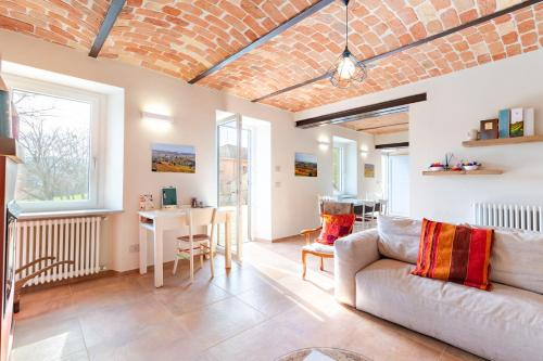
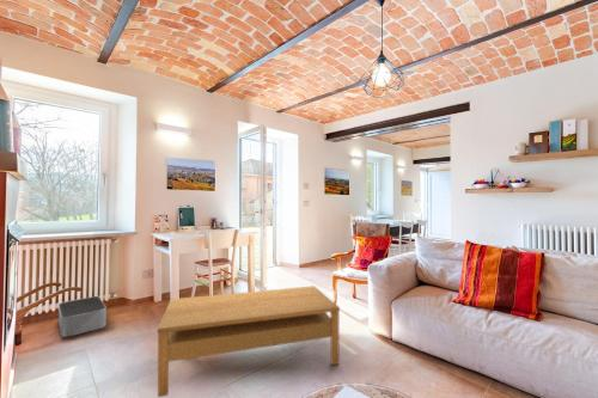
+ coffee table (251, 330)
+ storage bin (81, 314)
